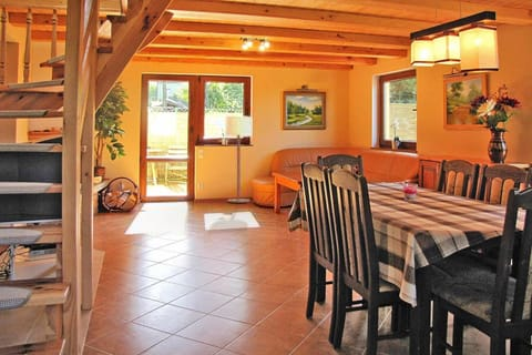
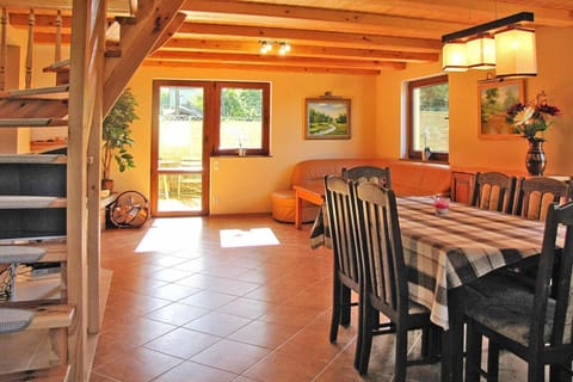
- floor lamp (238, 160)
